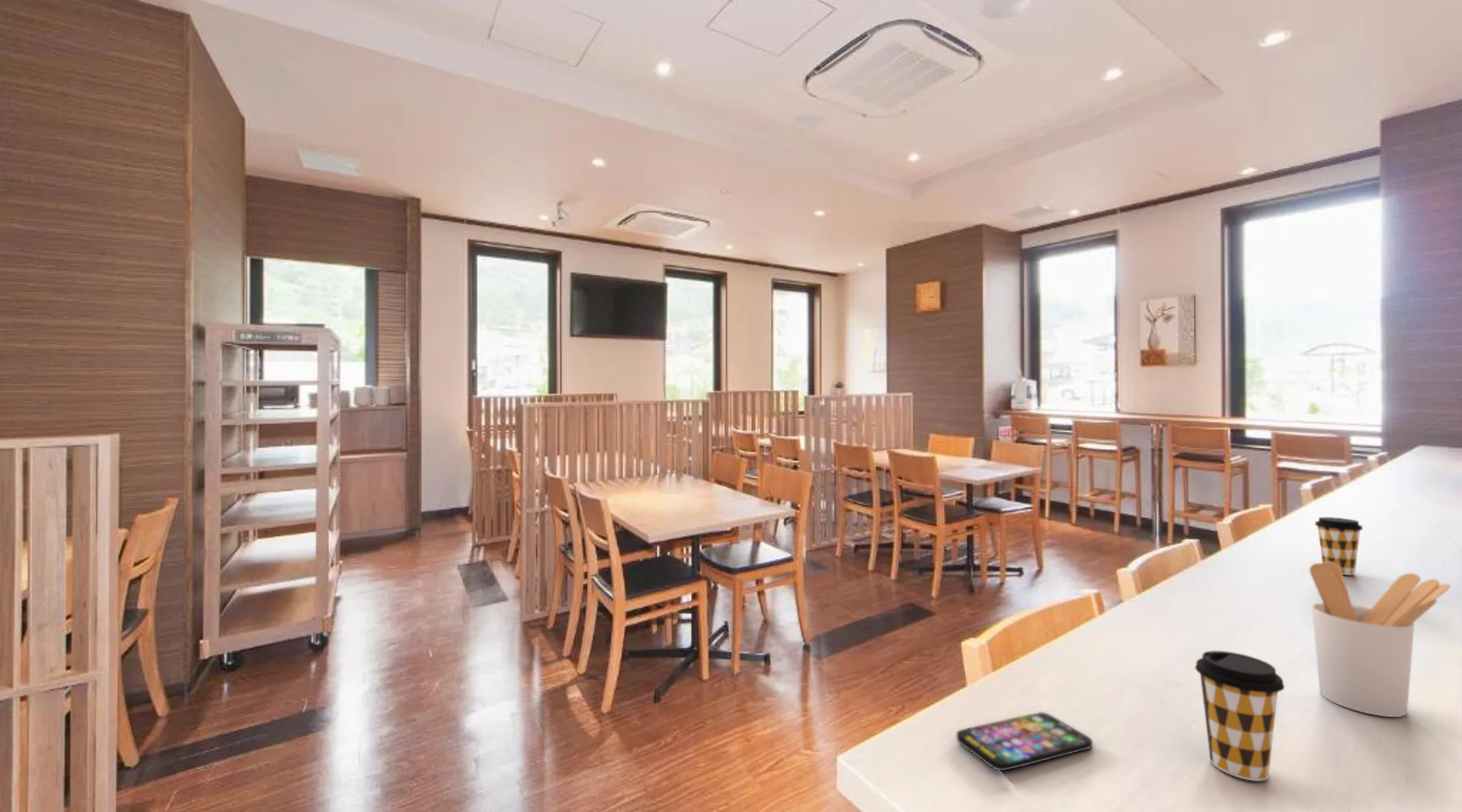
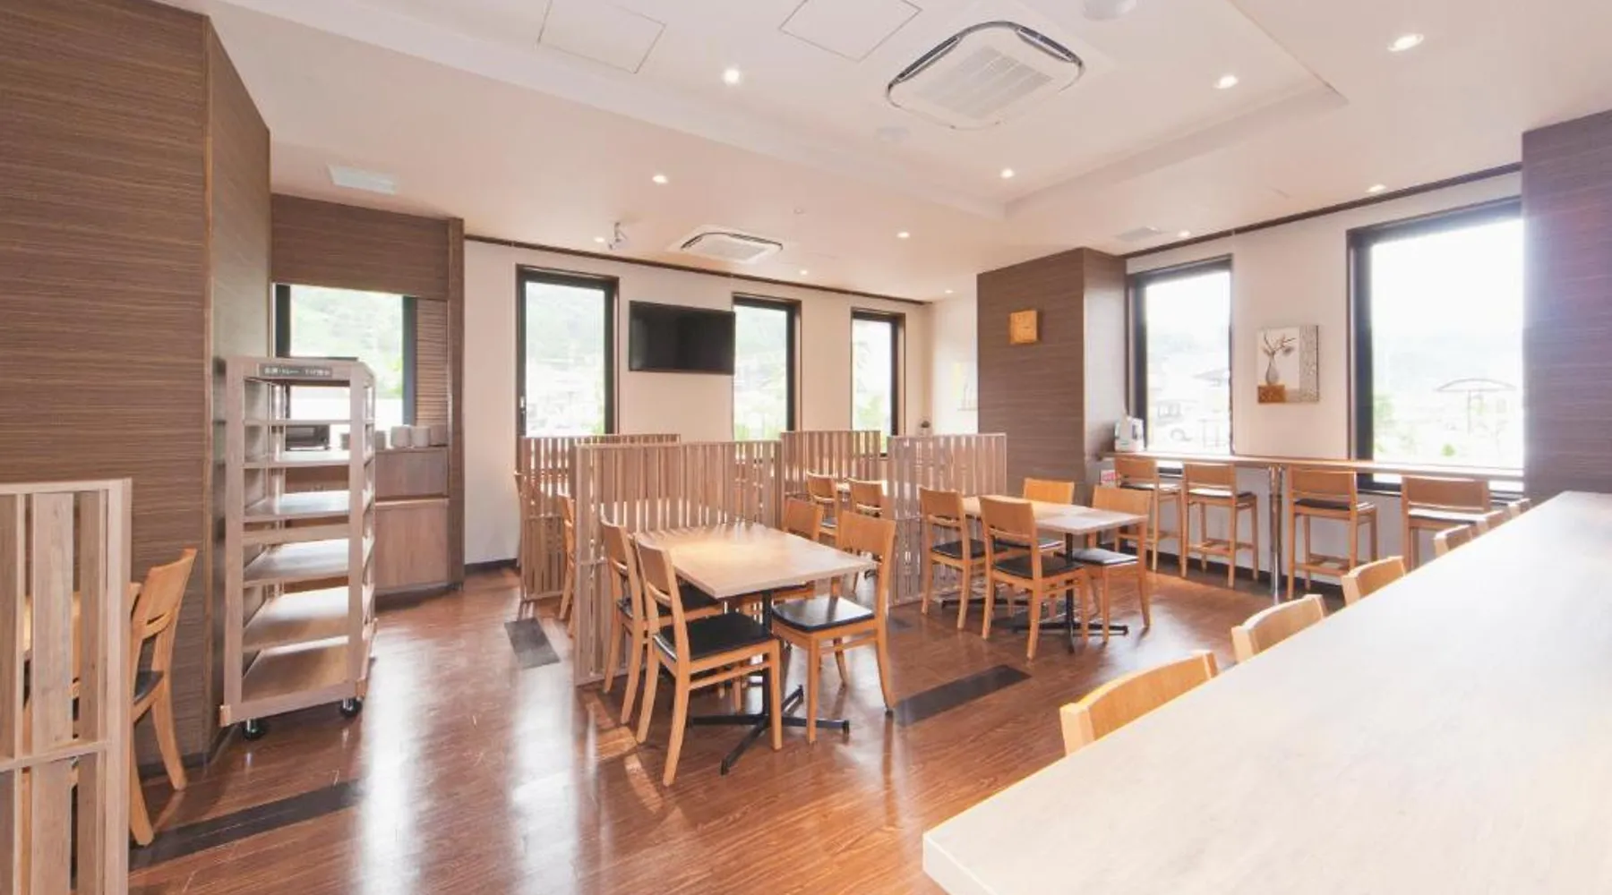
- coffee cup (1339, 546)
- smartphone (1023, 740)
- coffee cup (1238, 715)
- utensil holder (1380, 637)
